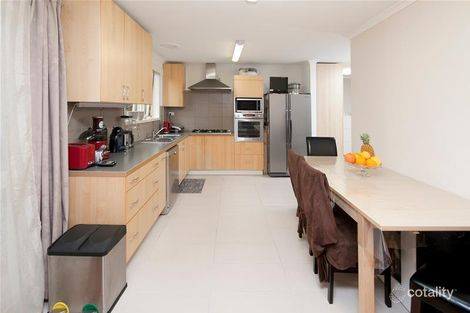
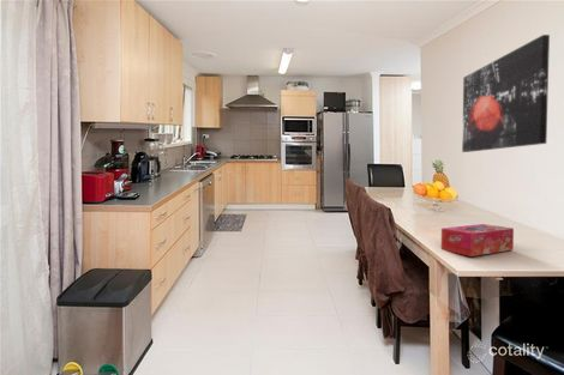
+ wall art (497, 104)
+ tissue box (476, 238)
